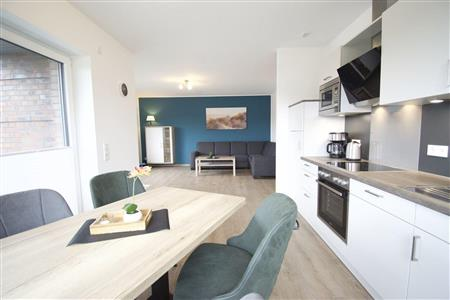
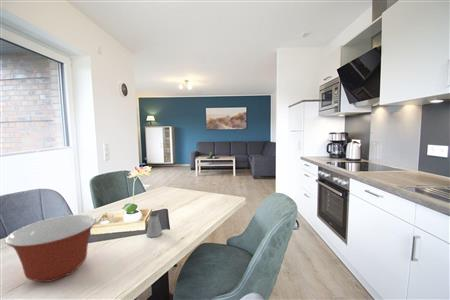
+ mixing bowl (56, 249)
+ saltshaker (154, 223)
